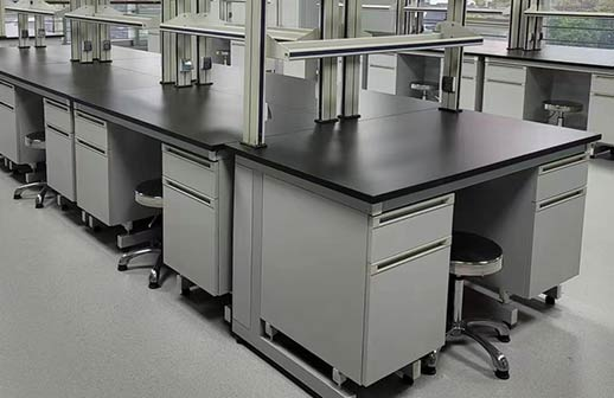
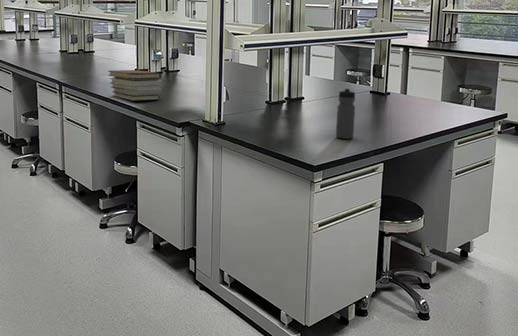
+ water bottle (345, 112)
+ book stack (135, 85)
